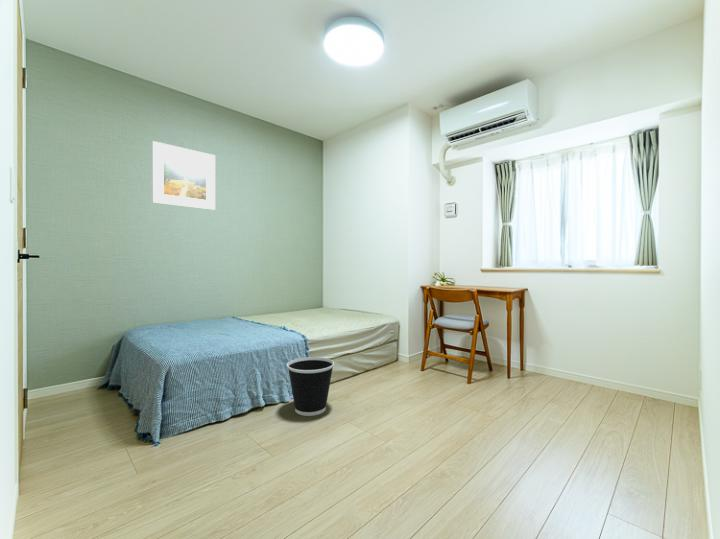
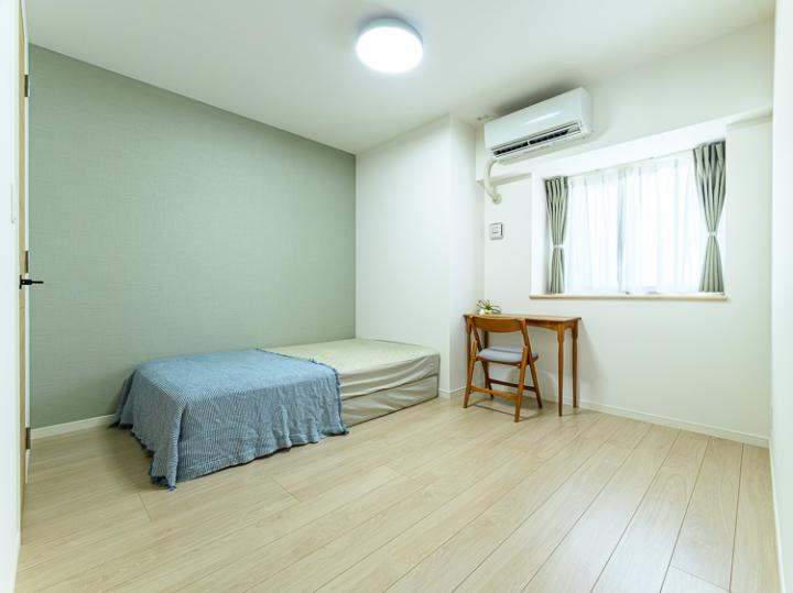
- wastebasket (310, 386)
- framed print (185, 177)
